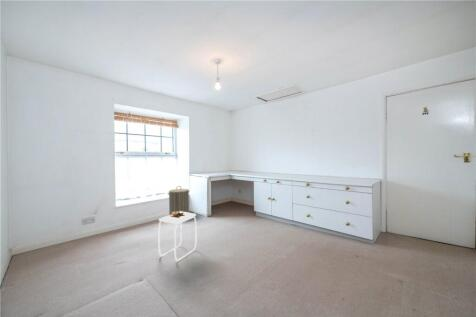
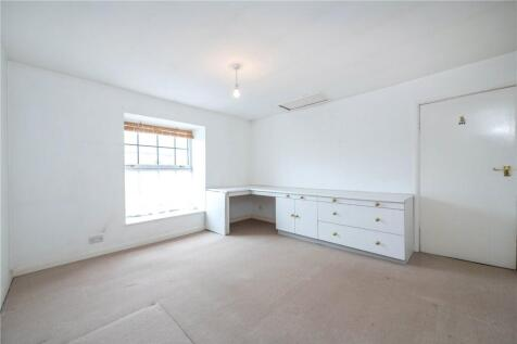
- laundry hamper (179, 201)
- side table (180, 232)
